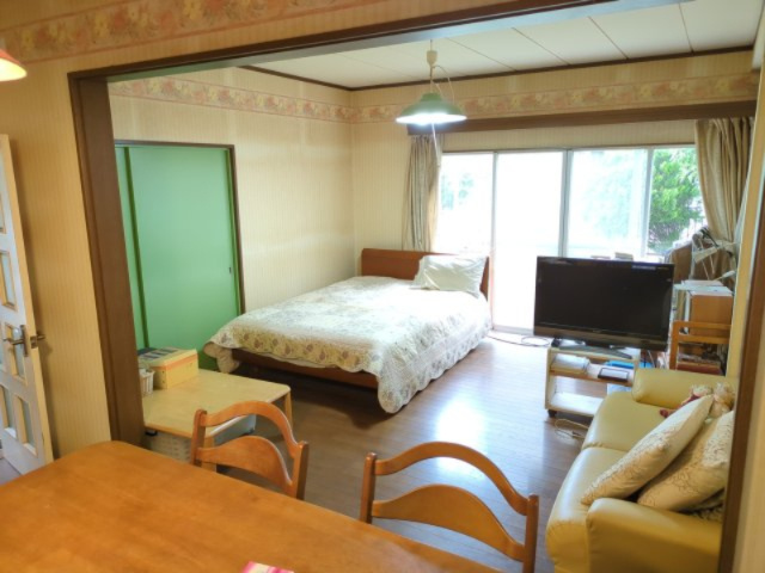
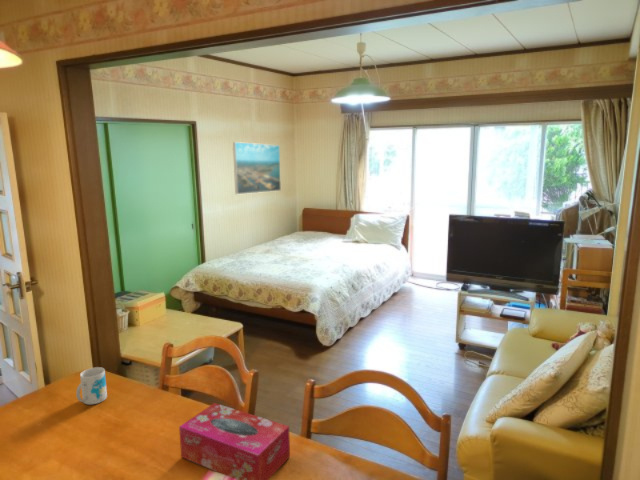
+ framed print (258, 168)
+ tissue box (234, 441)
+ mug (90, 388)
